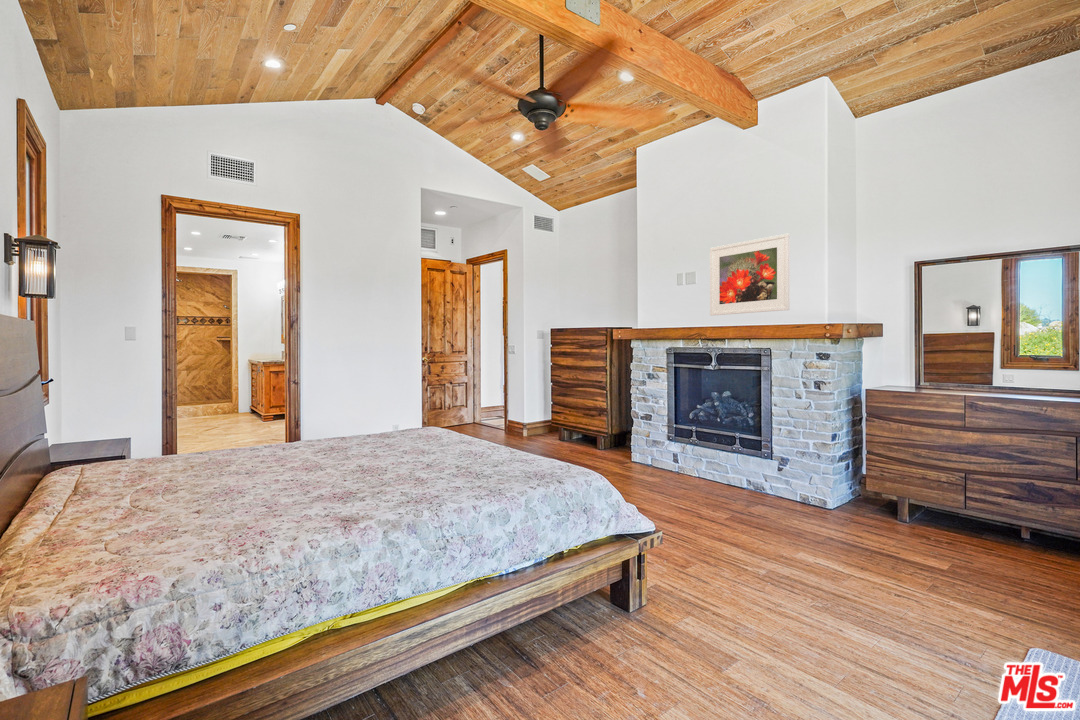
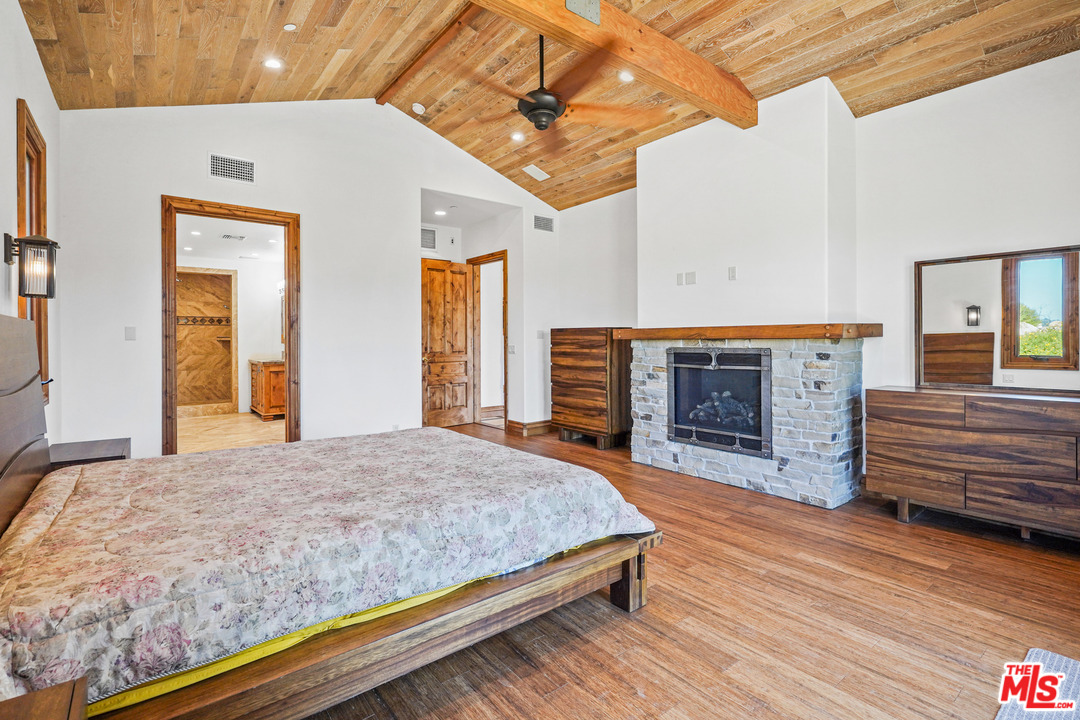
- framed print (747, 277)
